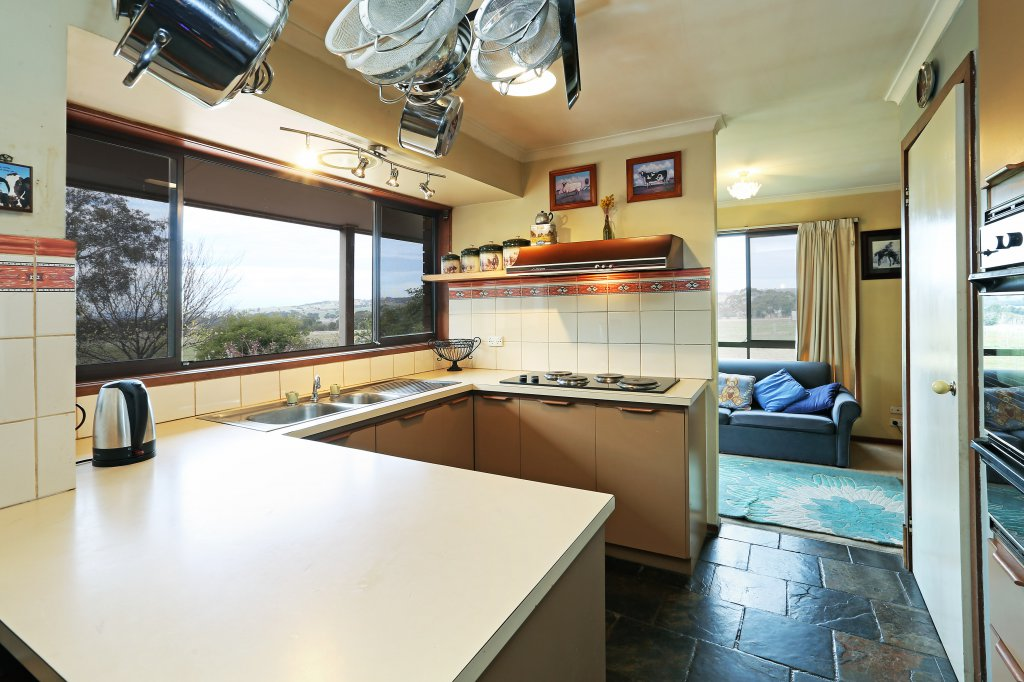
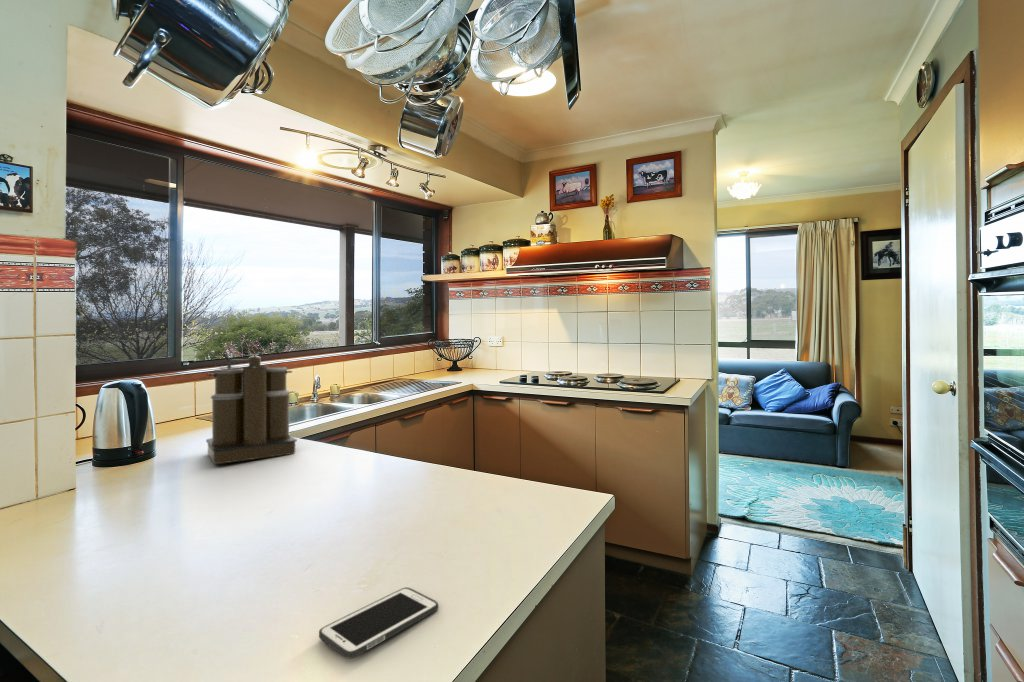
+ cell phone (381, 619)
+ coffee maker (251, 396)
